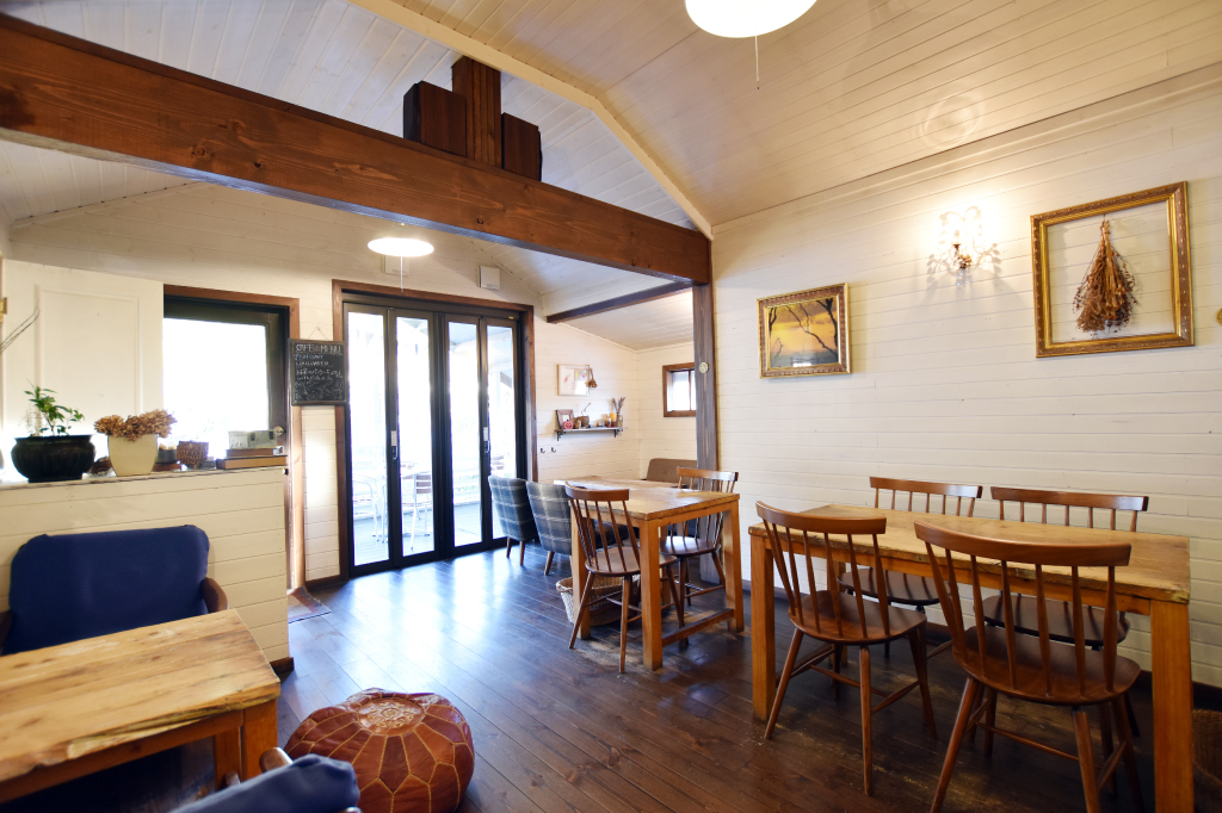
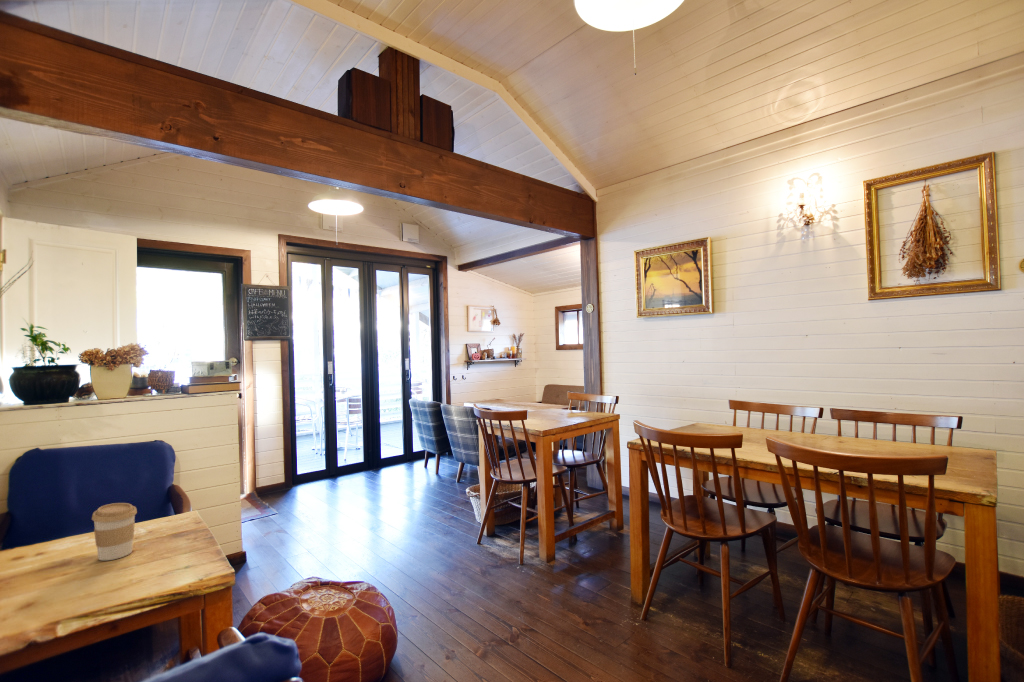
+ coffee cup (115, 530)
